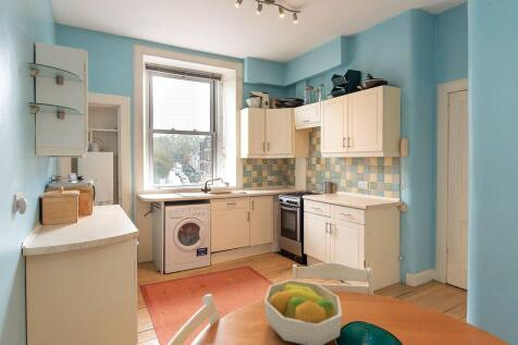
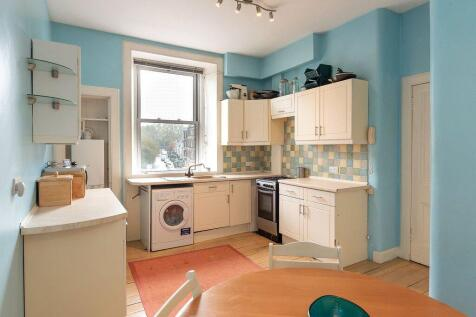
- fruit bowl (301, 306)
